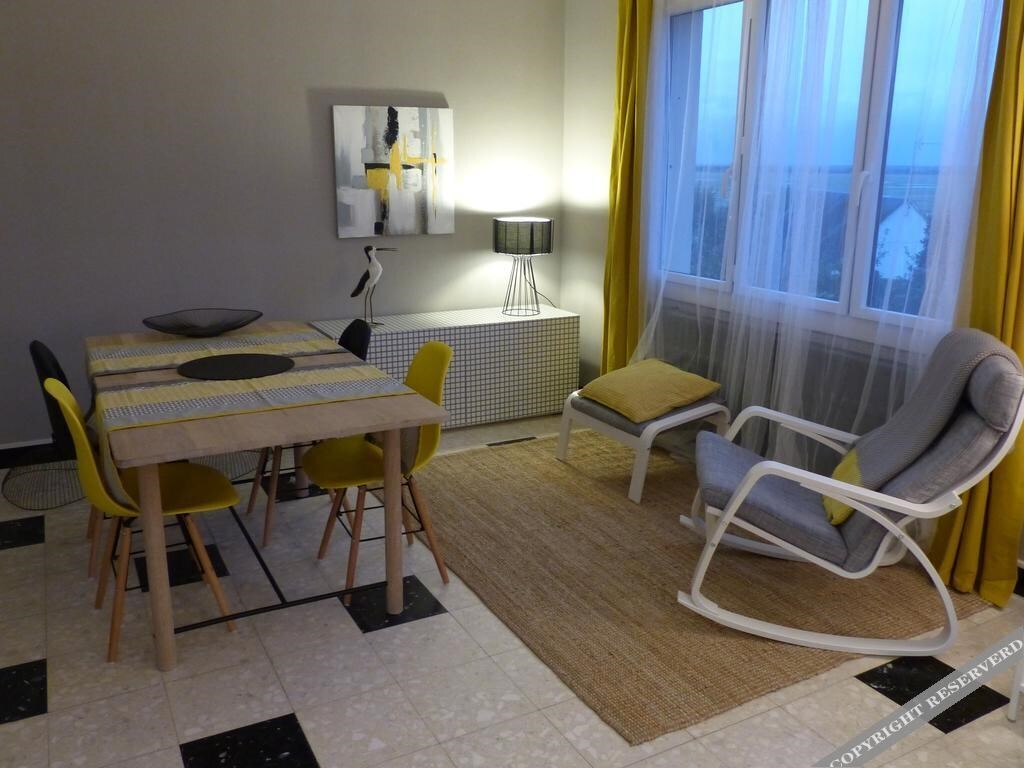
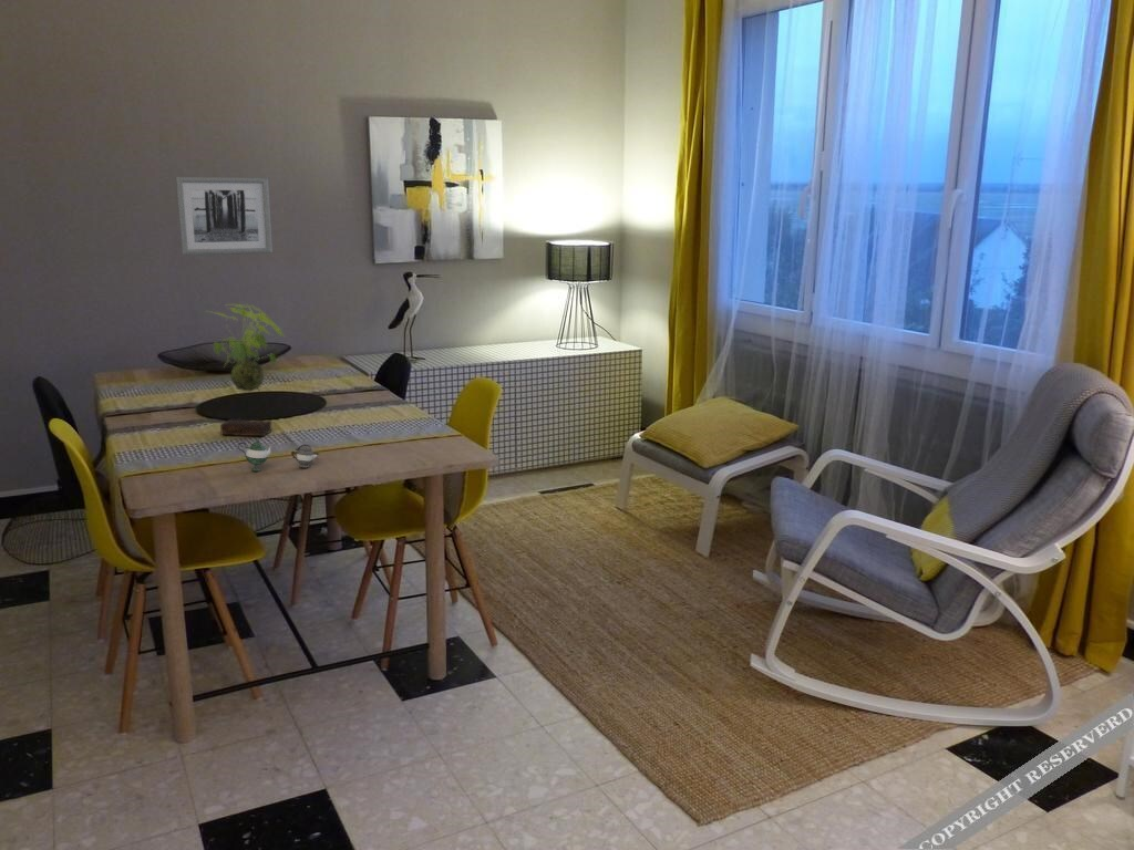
+ teapot (269, 453)
+ wall art (225, 216)
+ plant (247, 364)
